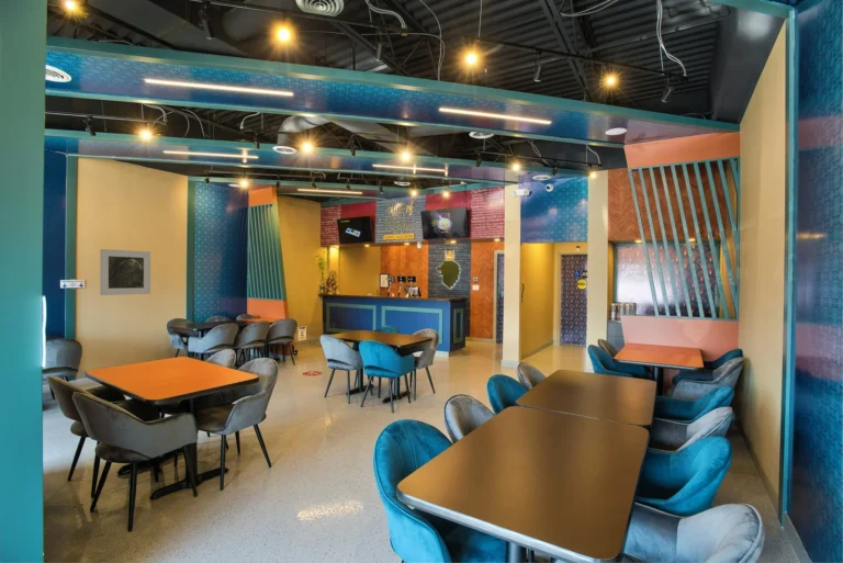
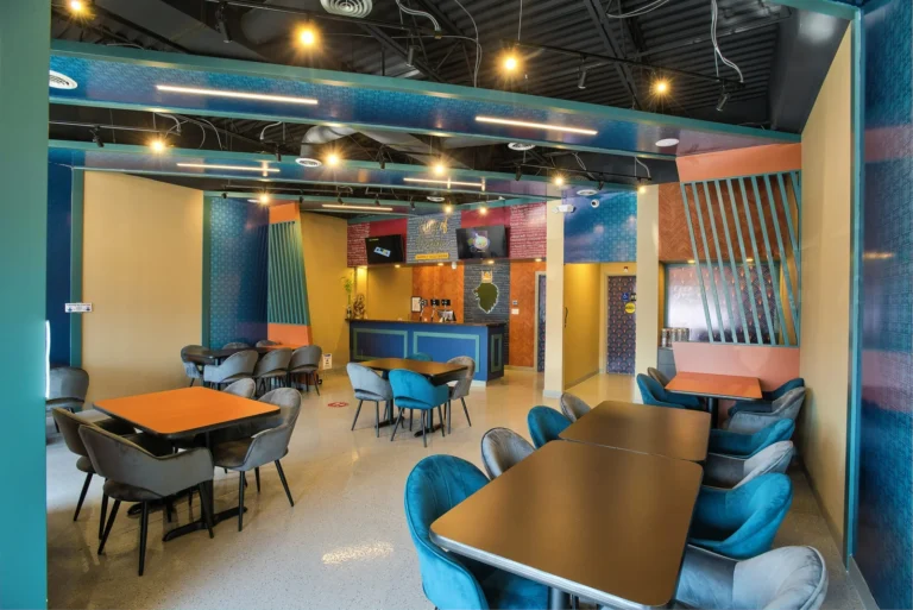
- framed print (126, 272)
